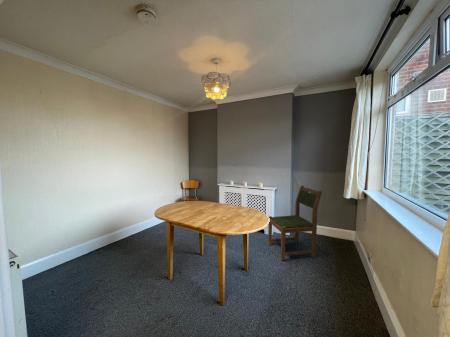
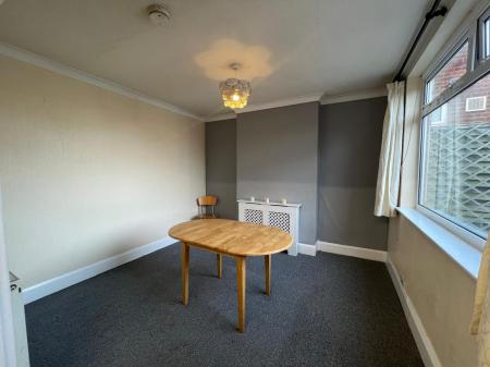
- dining chair (293, 219)
